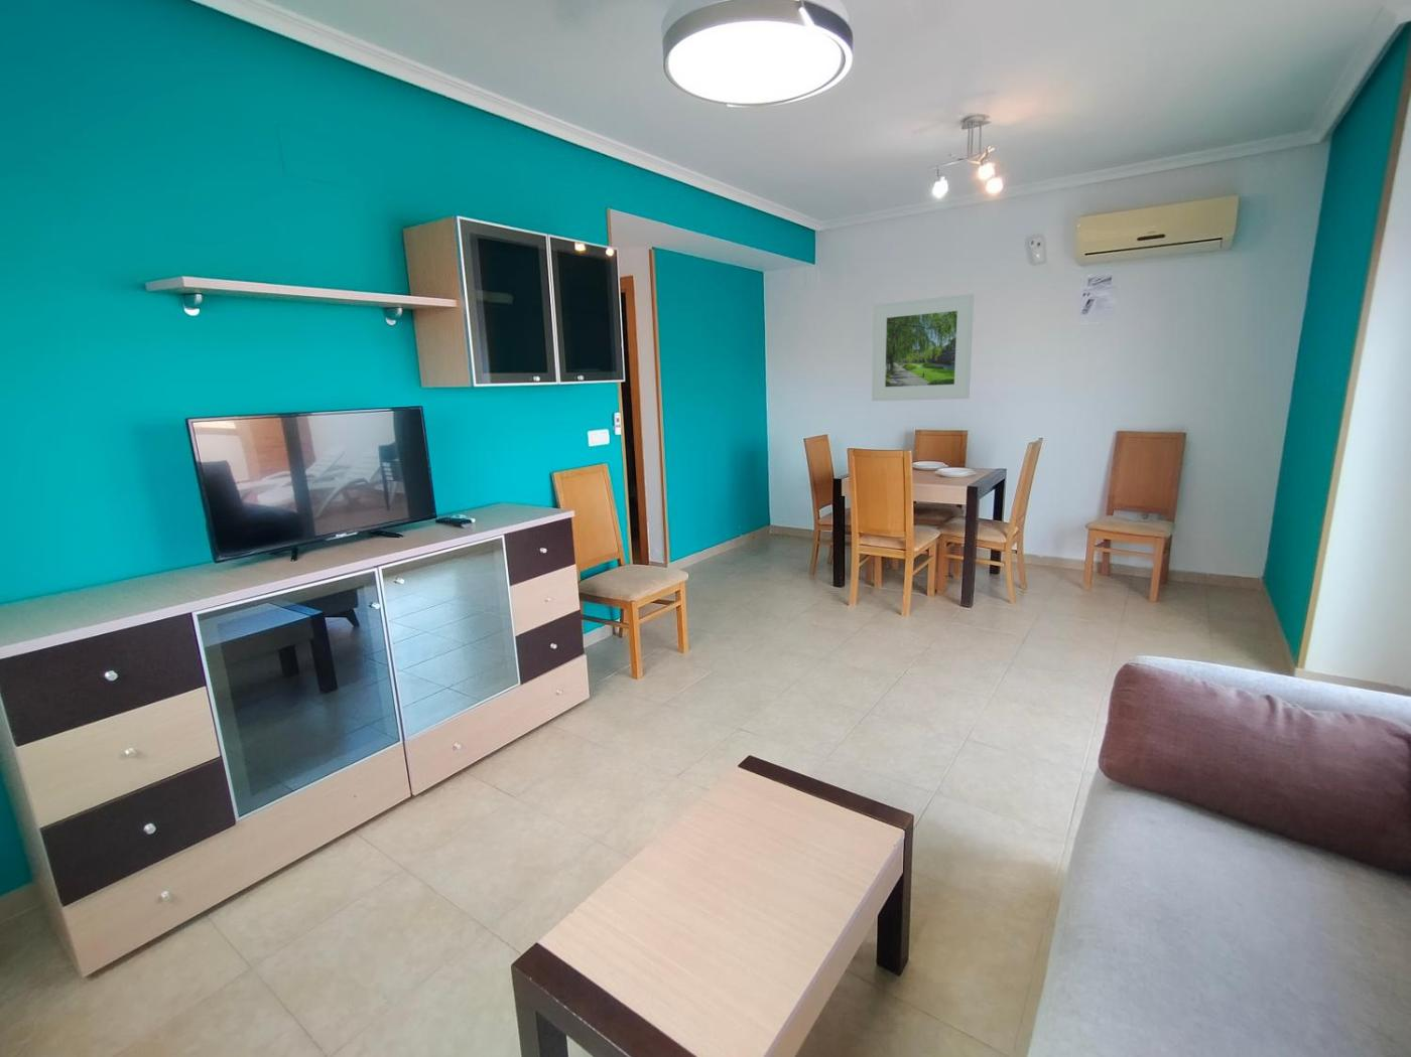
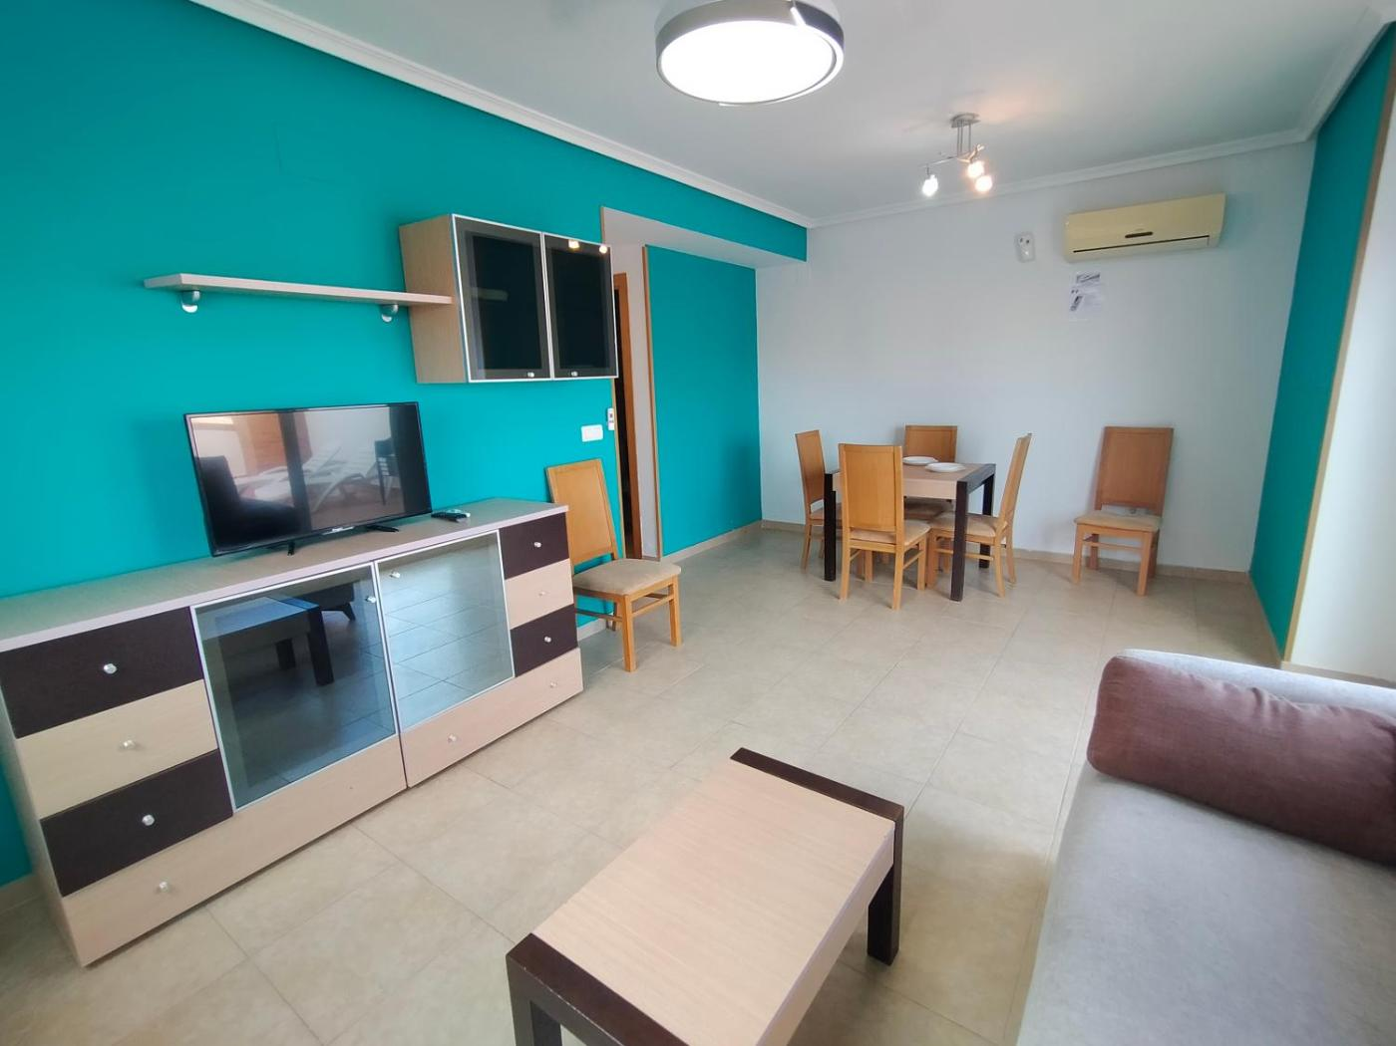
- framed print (919, 351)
